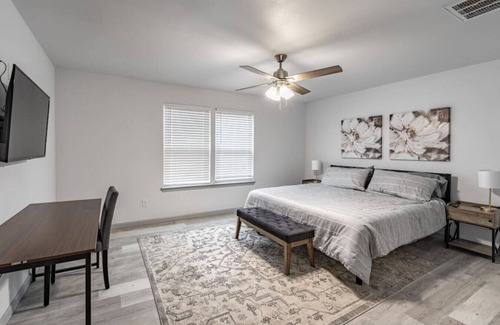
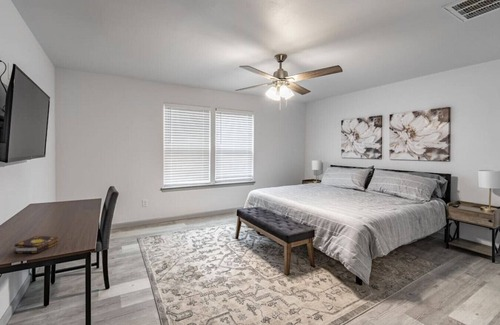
+ book (37, 243)
